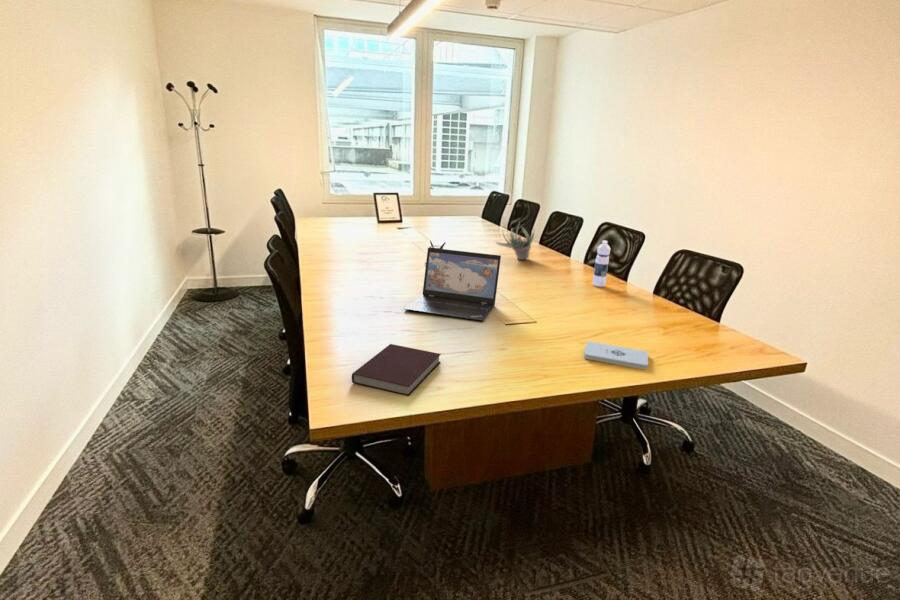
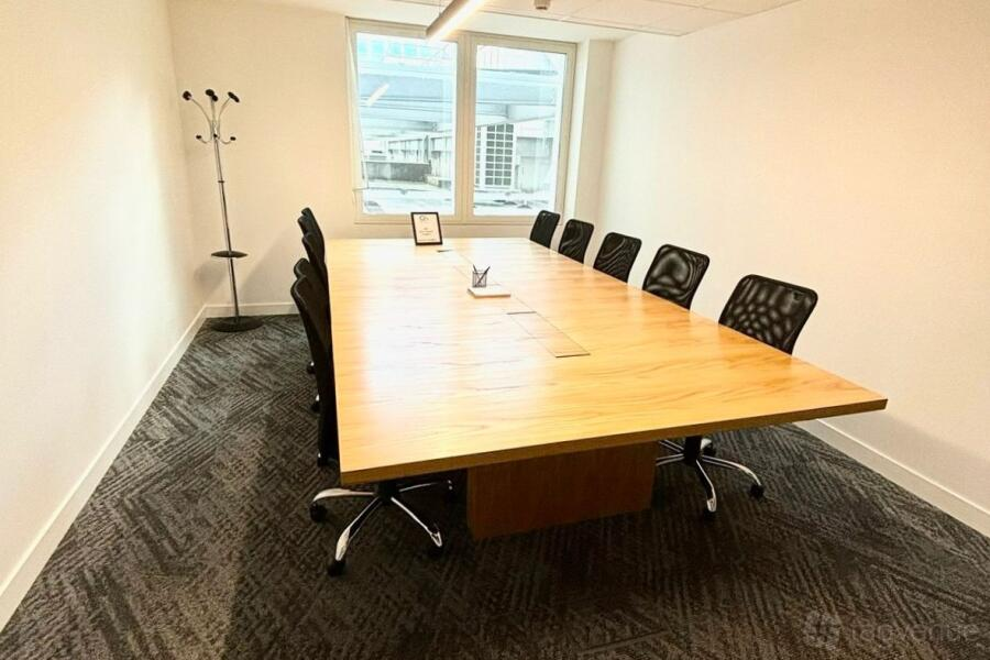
- laptop (453, 282)
- notepad (615, 354)
- water bottle (601, 263)
- succulent plant (516, 240)
- notebook (398, 367)
